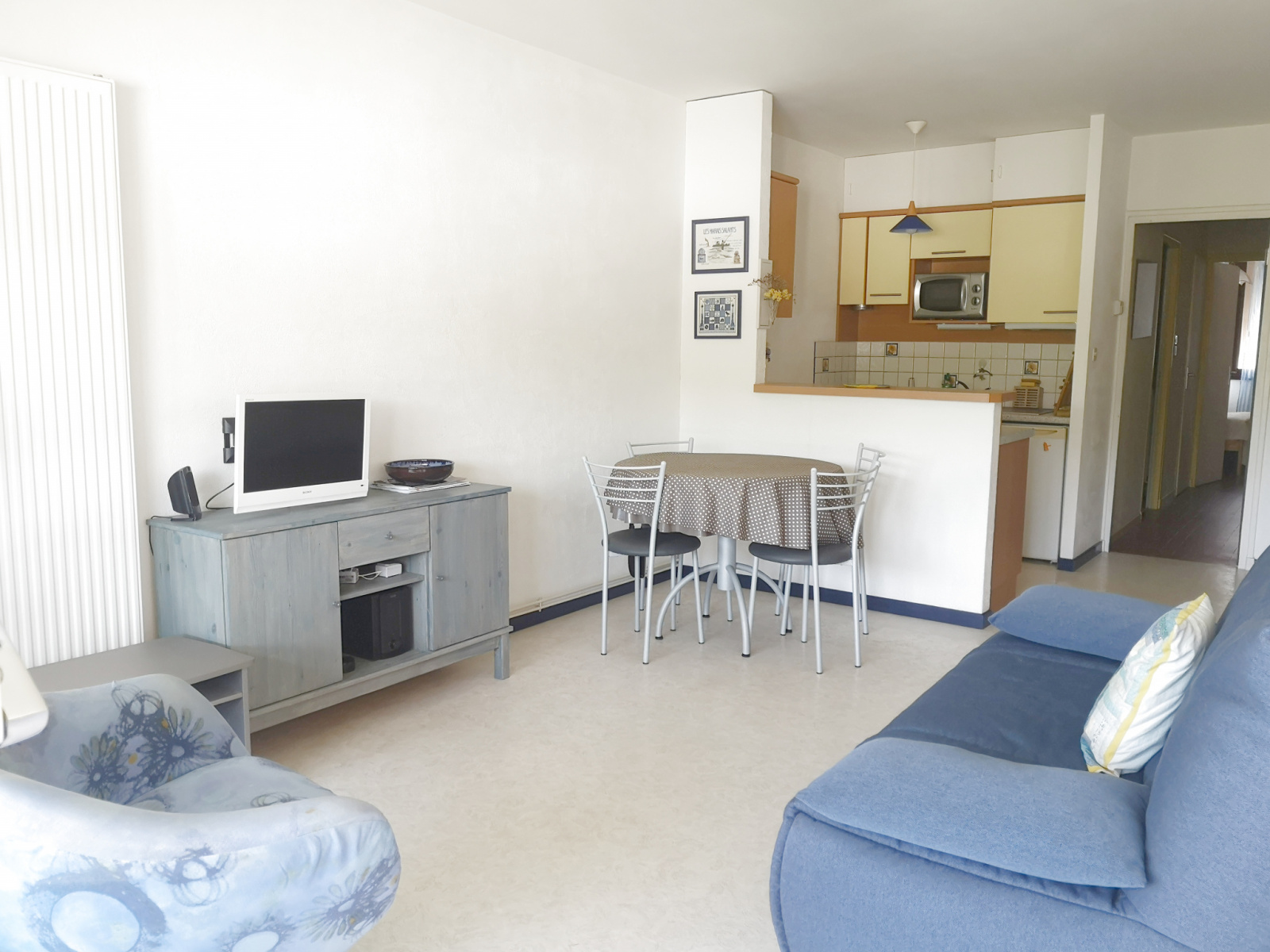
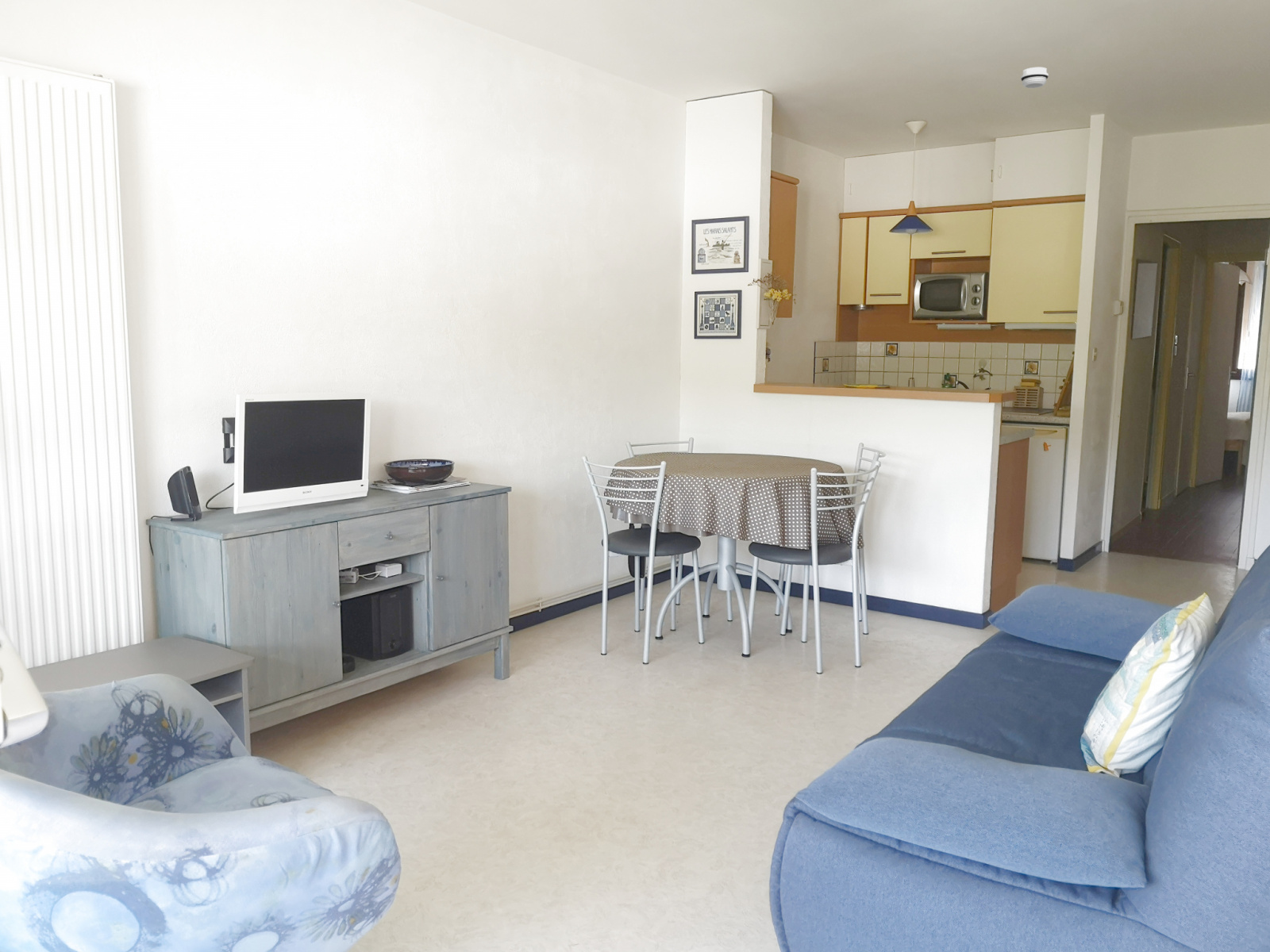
+ smoke detector (1034, 78)
